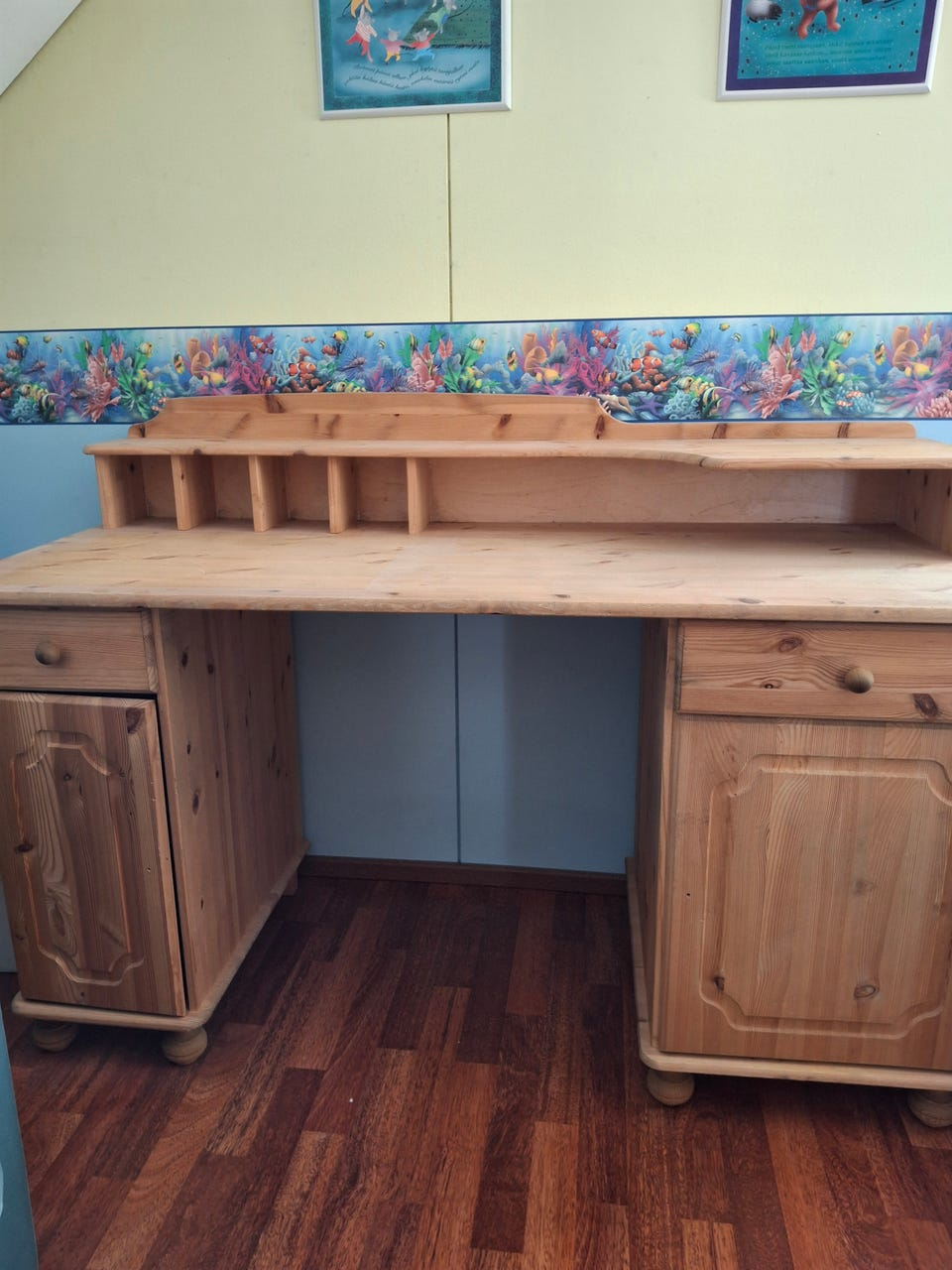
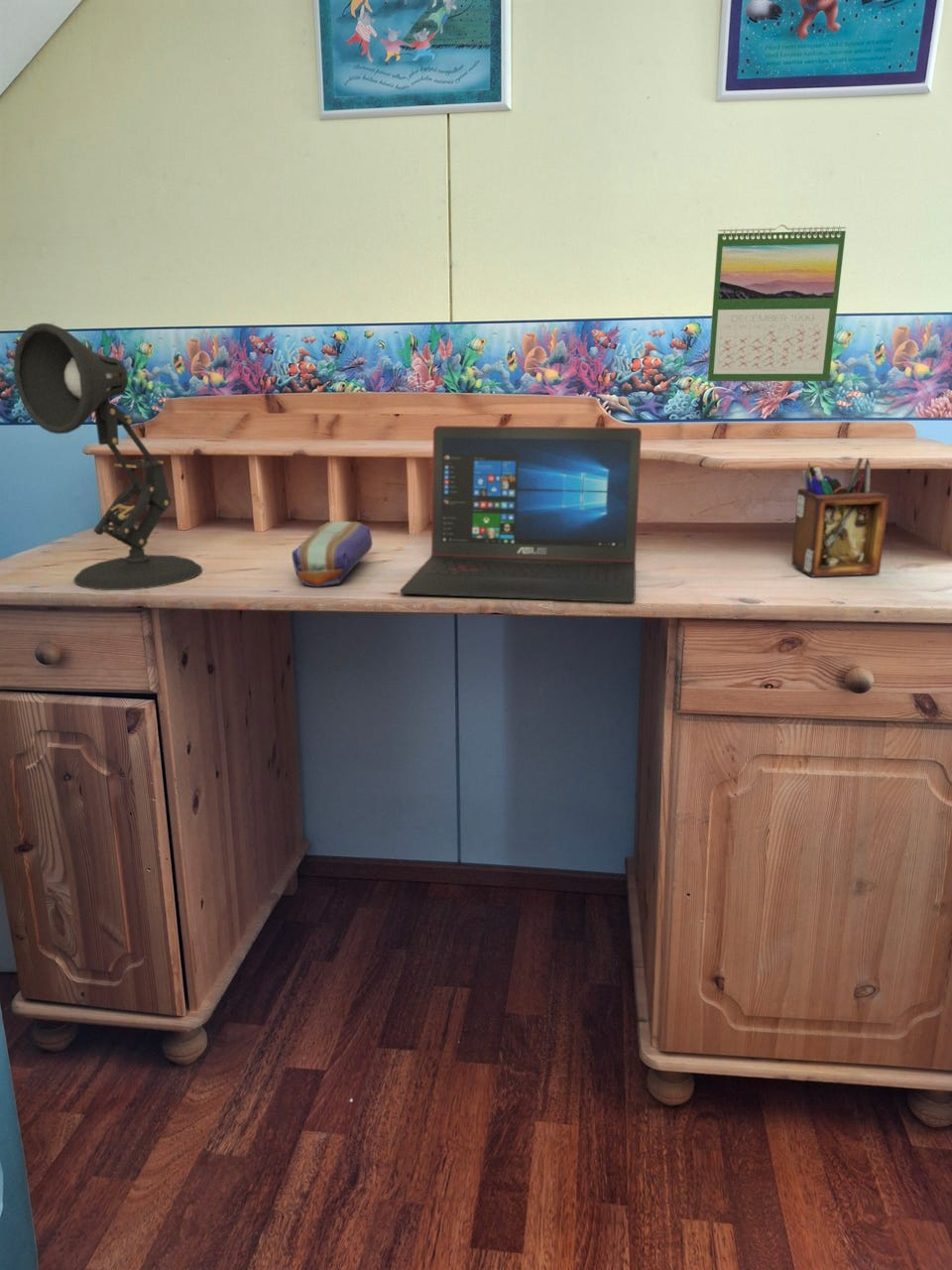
+ pencil case (335, 550)
+ calendar (774, 305)
+ desk lamp (119, 454)
+ laptop (526, 508)
+ desk organizer (840, 516)
